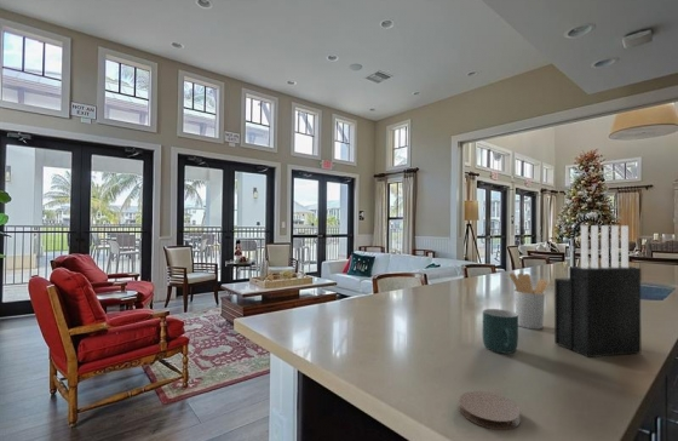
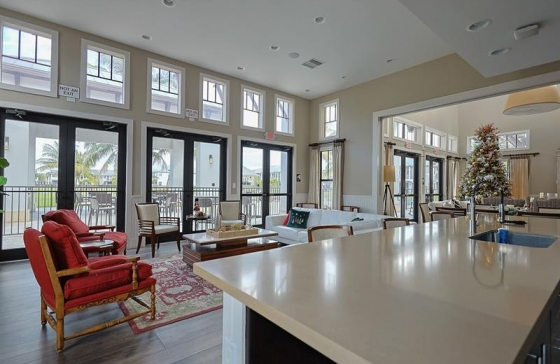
- knife block (592, 286)
- utensil holder (525, 298)
- coaster (488, 408)
- mug (504, 332)
